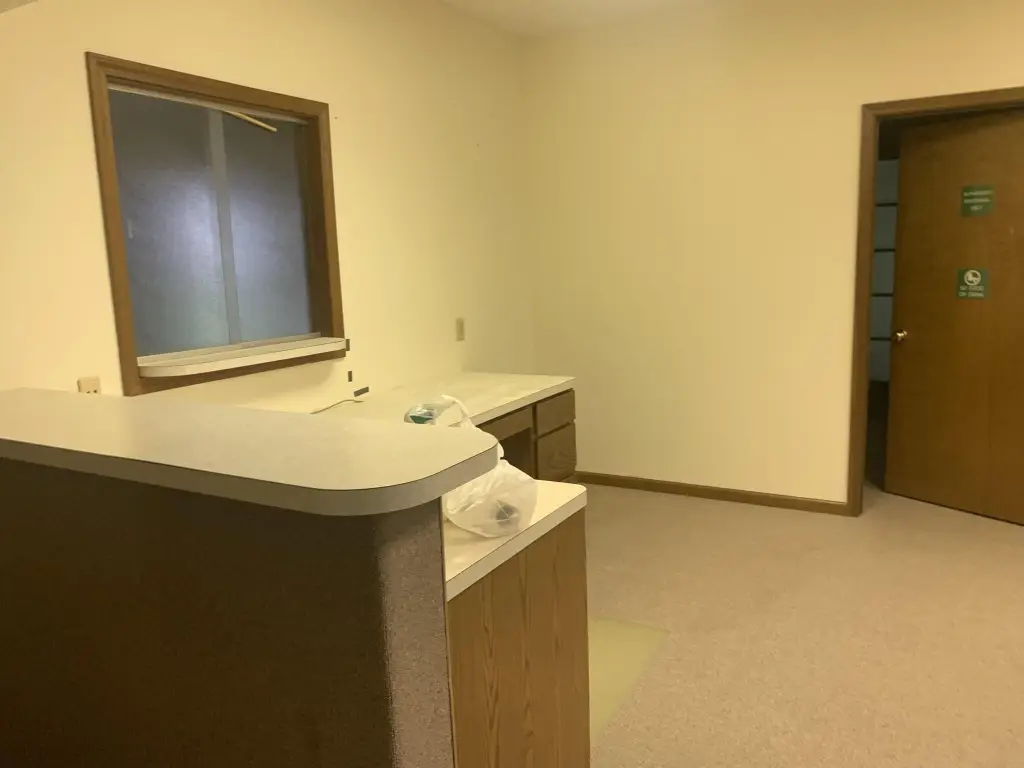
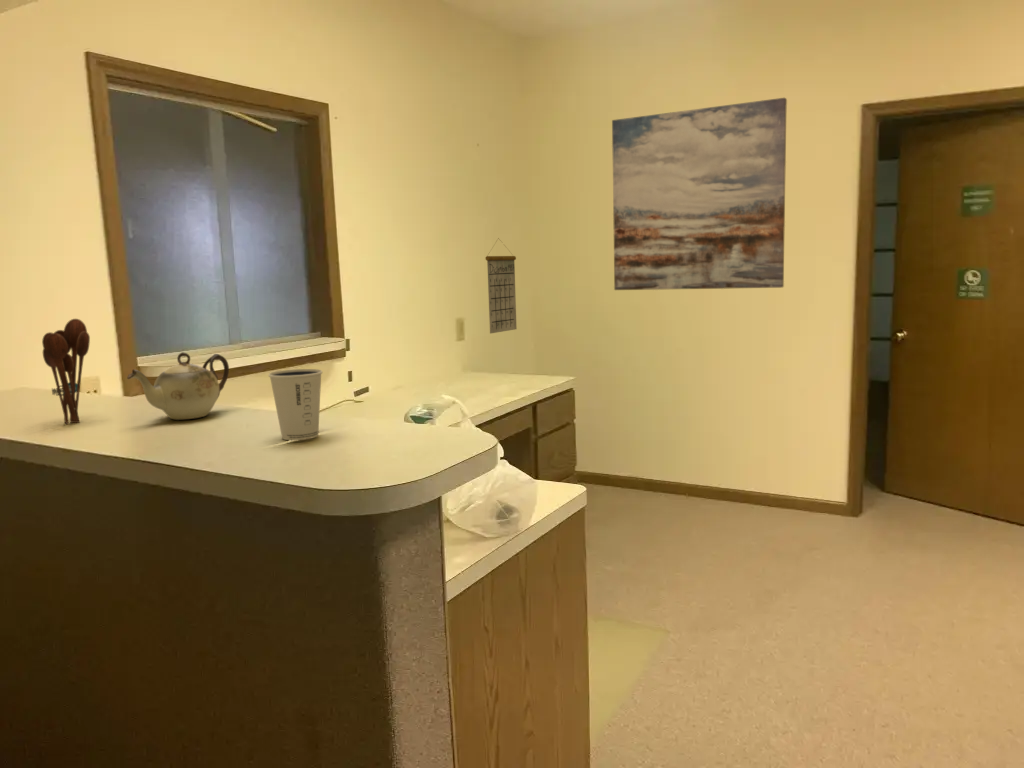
+ teapot (181, 385)
+ calendar (501, 285)
+ wall art (694, 200)
+ dixie cup (298, 405)
+ utensil holder (69, 372)
